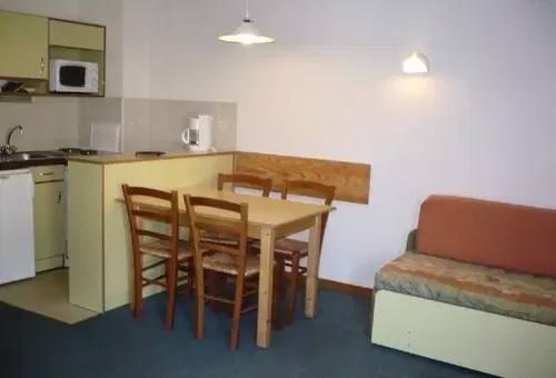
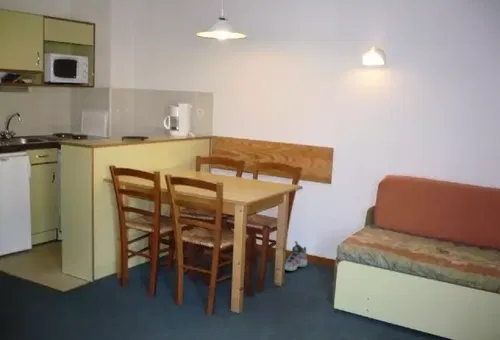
+ sneaker (294, 254)
